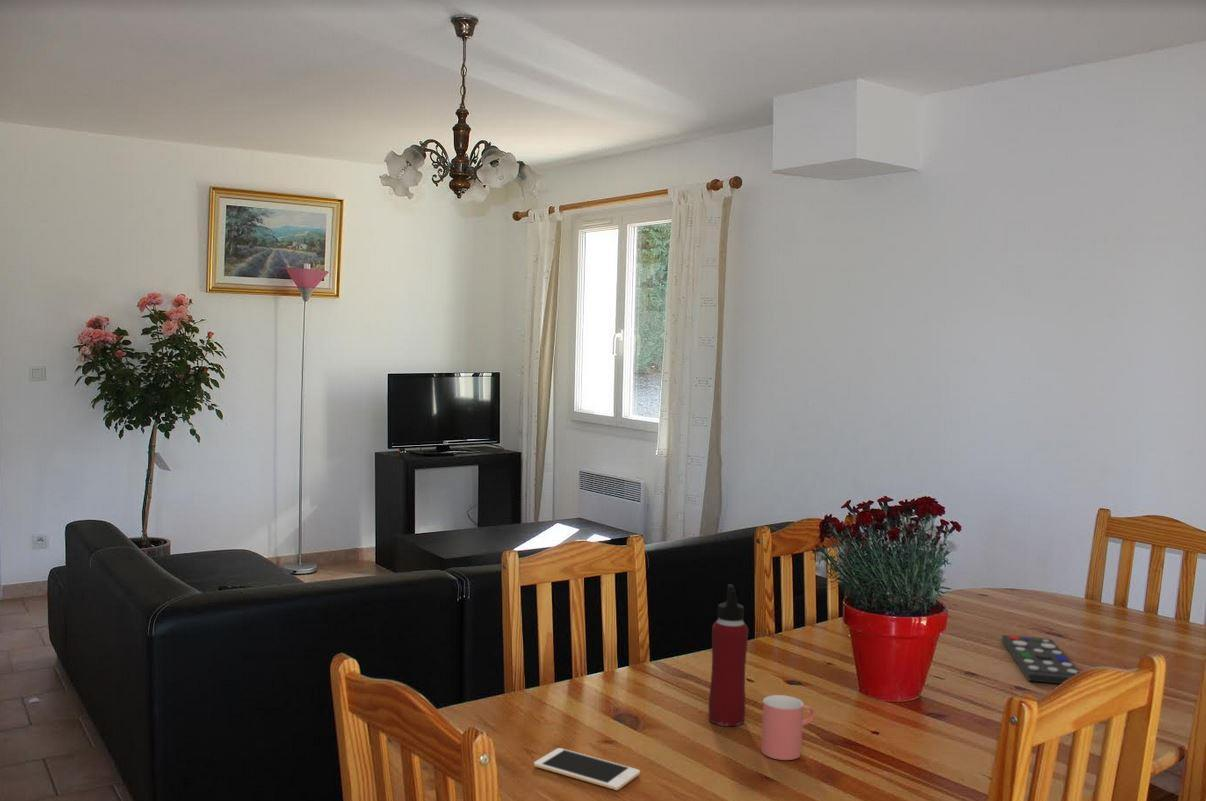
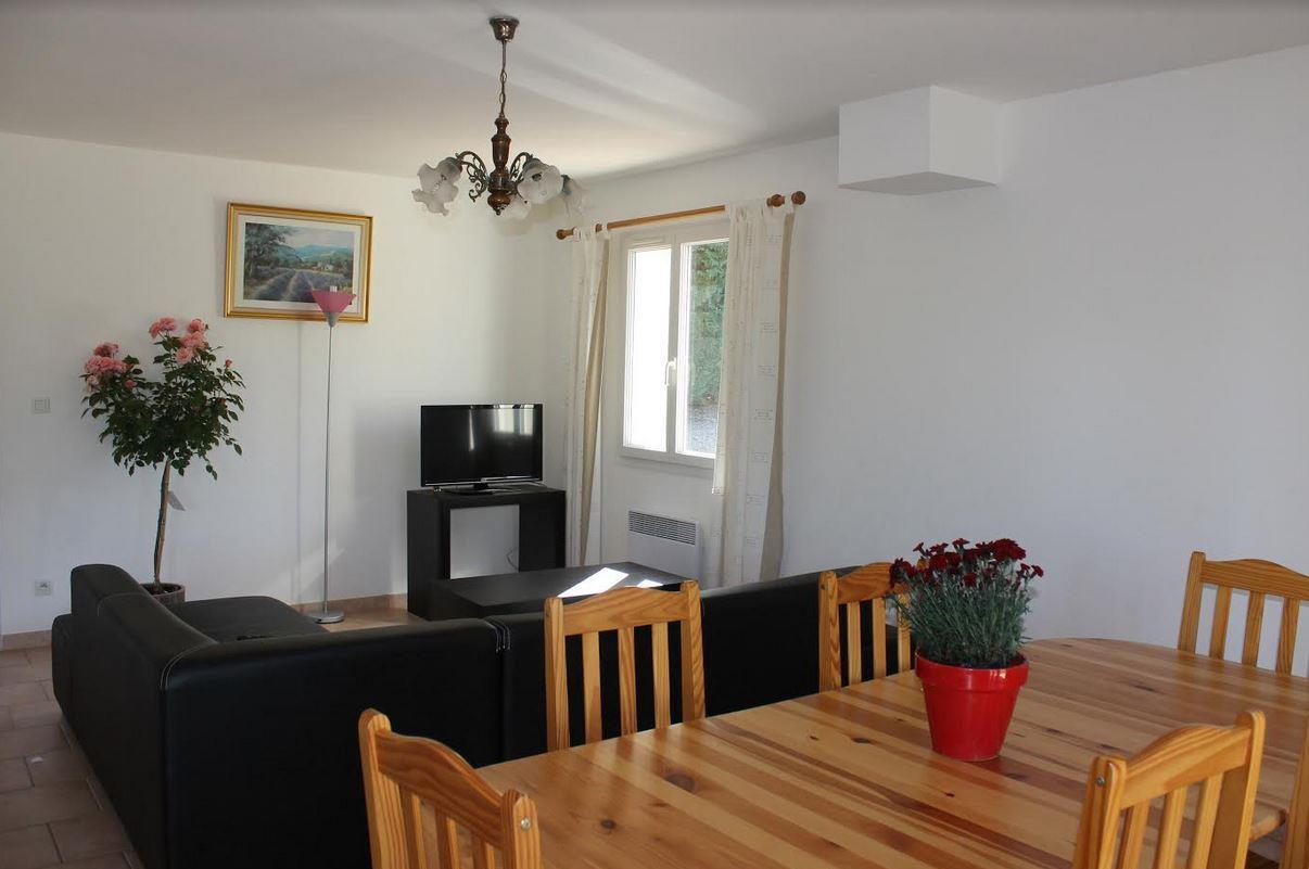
- cell phone (586, 768)
- water bottle (729, 653)
- cup (789, 725)
- remote control (1040, 657)
